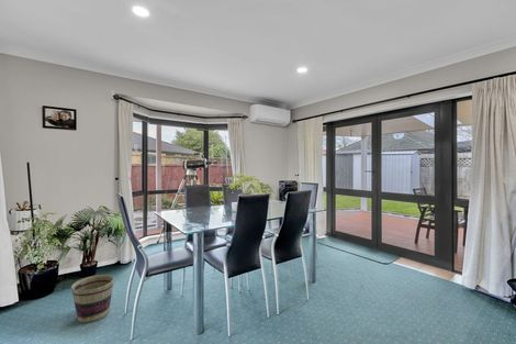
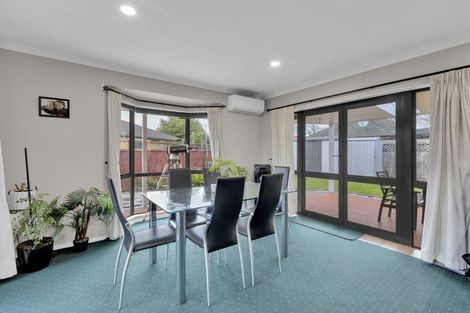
- basket (93, 298)
